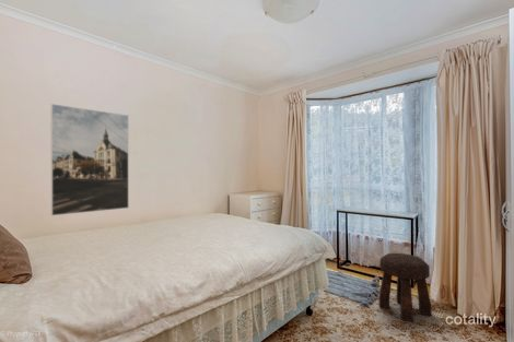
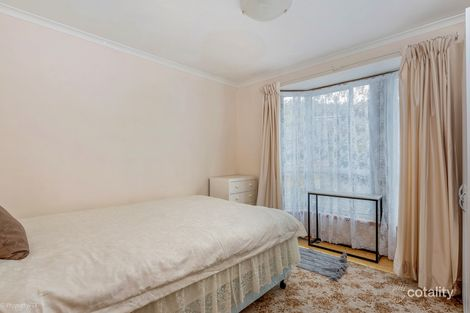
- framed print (93, 161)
- stool (404, 283)
